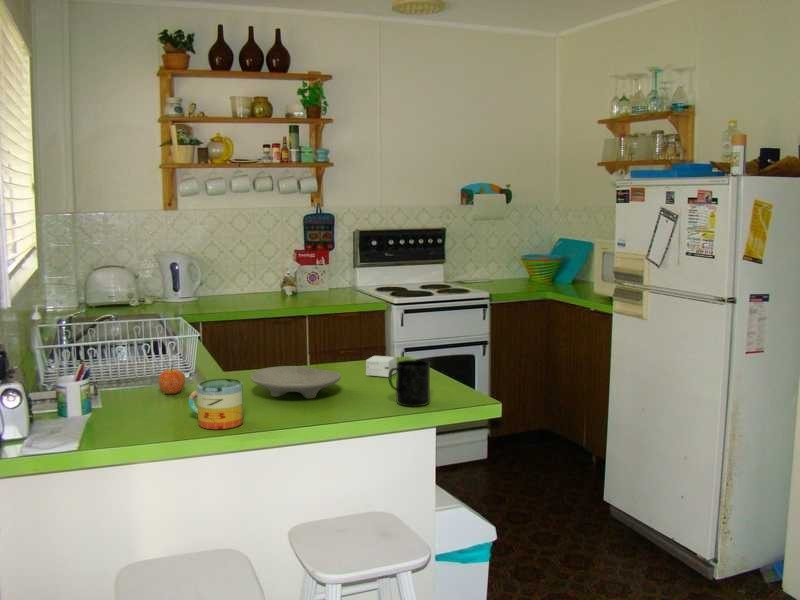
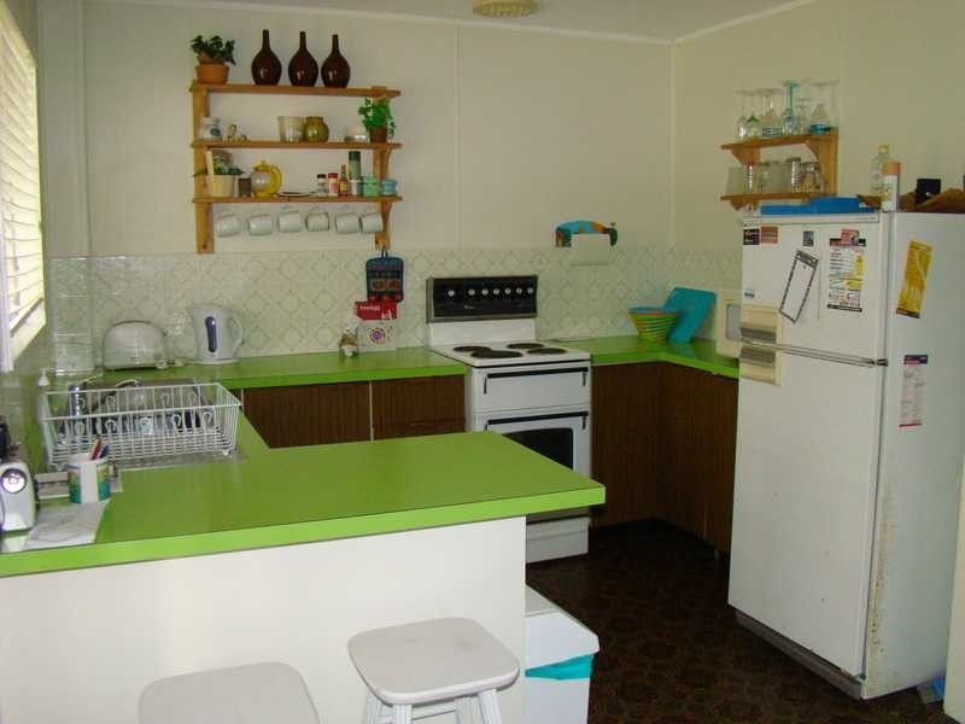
- mug (214, 402)
- small box (381, 366)
- apple (171, 379)
- mug (408, 383)
- bowl (296, 383)
